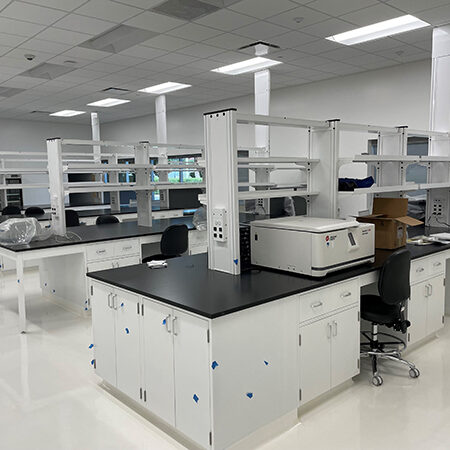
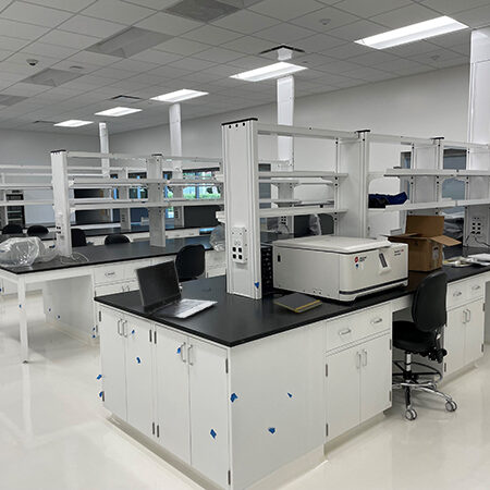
+ laptop computer (177, 287)
+ notepad (297, 302)
